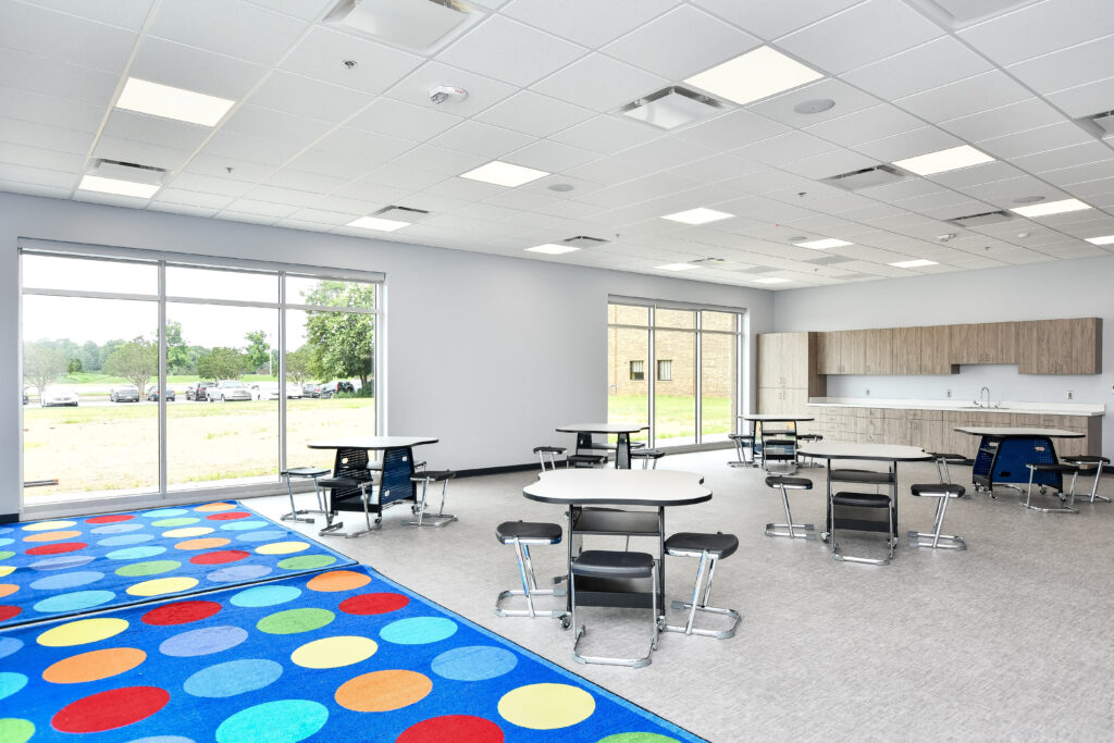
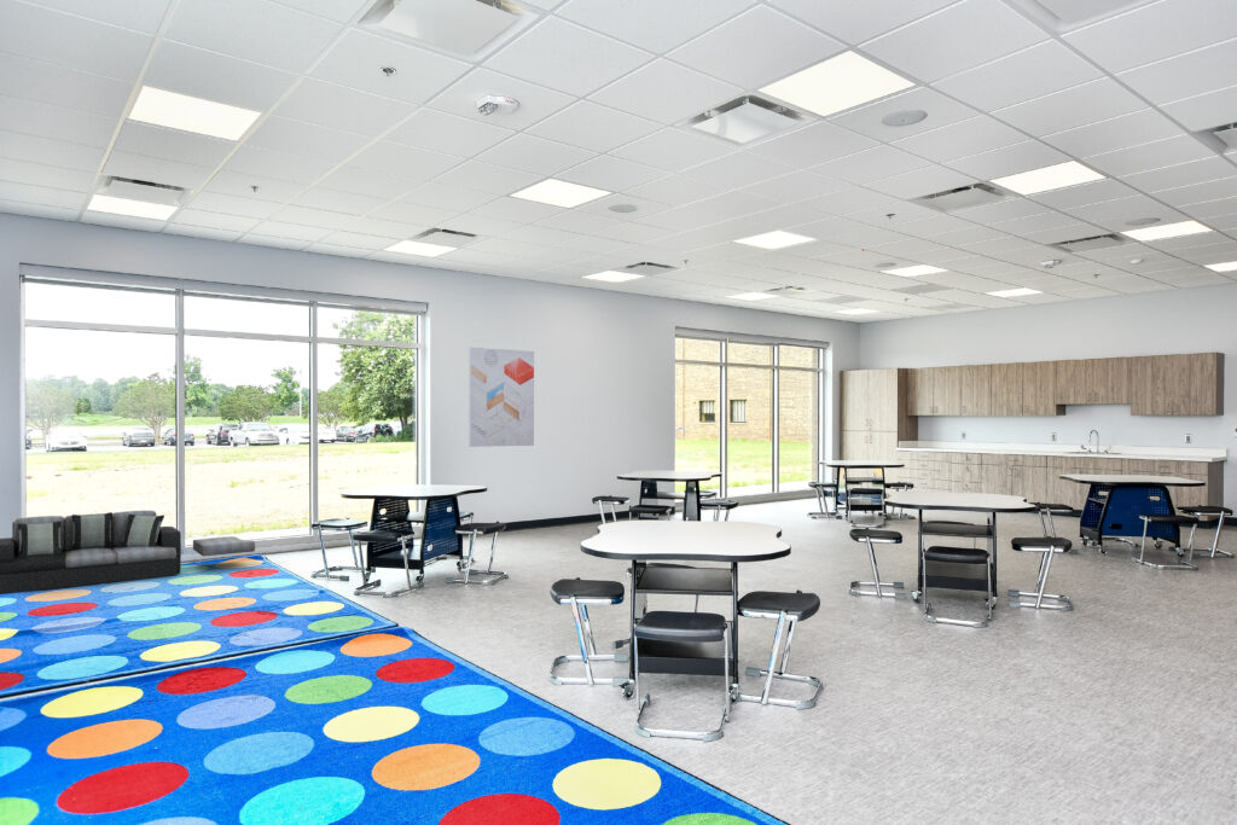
+ sofa (129, 544)
+ wall art (501, 397)
